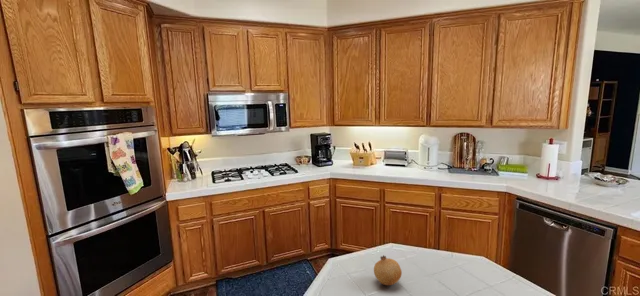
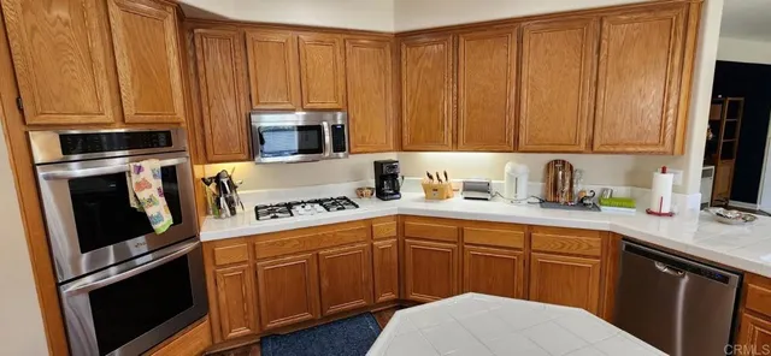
- fruit (387, 270)
